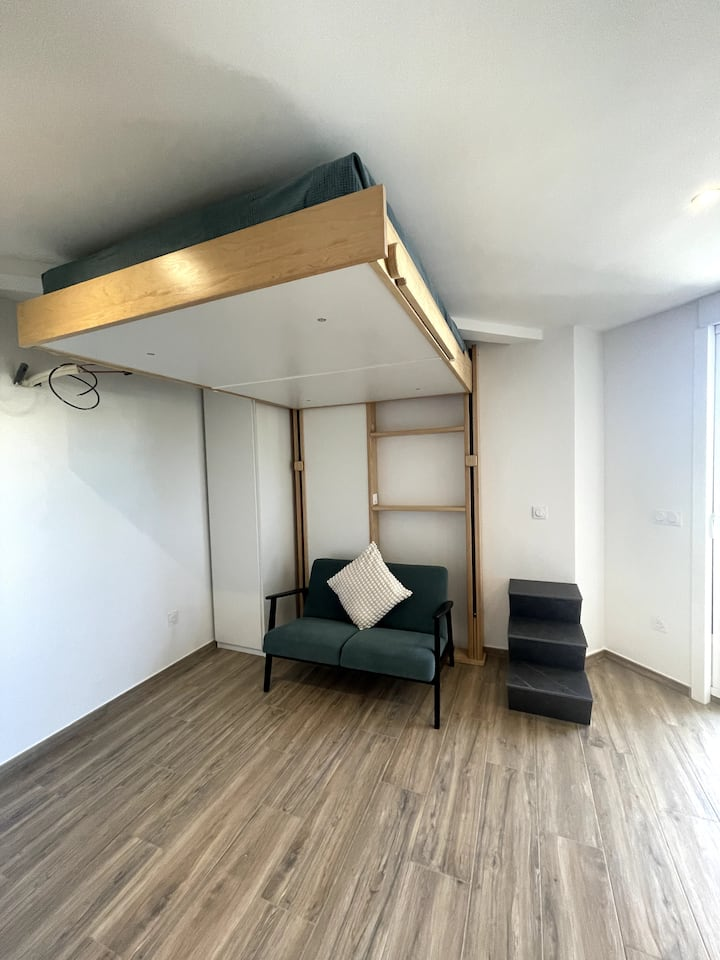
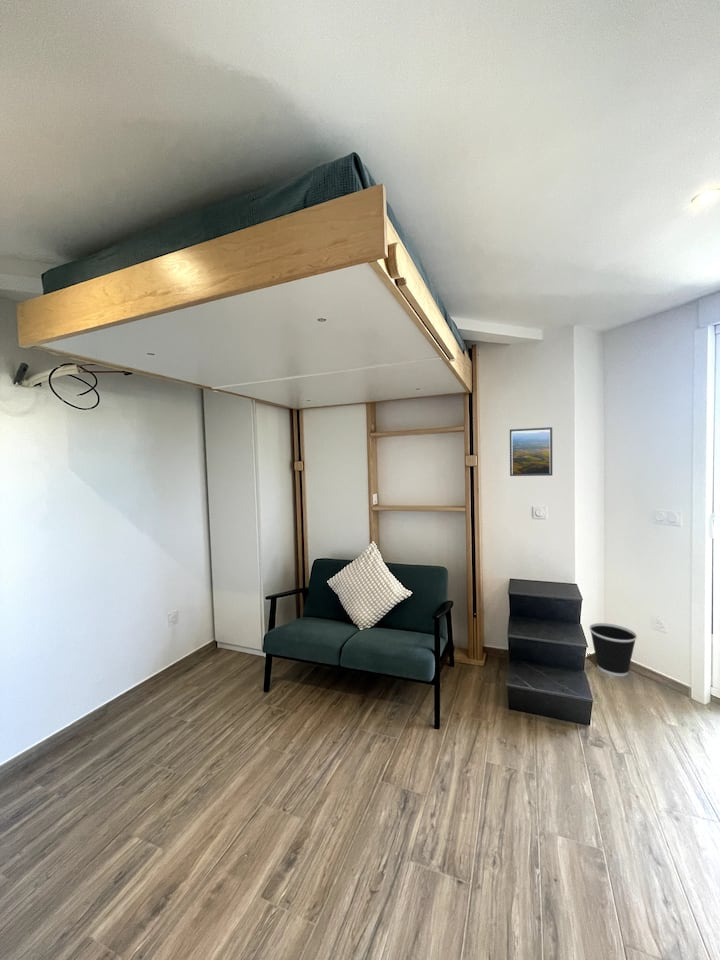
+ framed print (530, 452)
+ wastebasket (612, 650)
